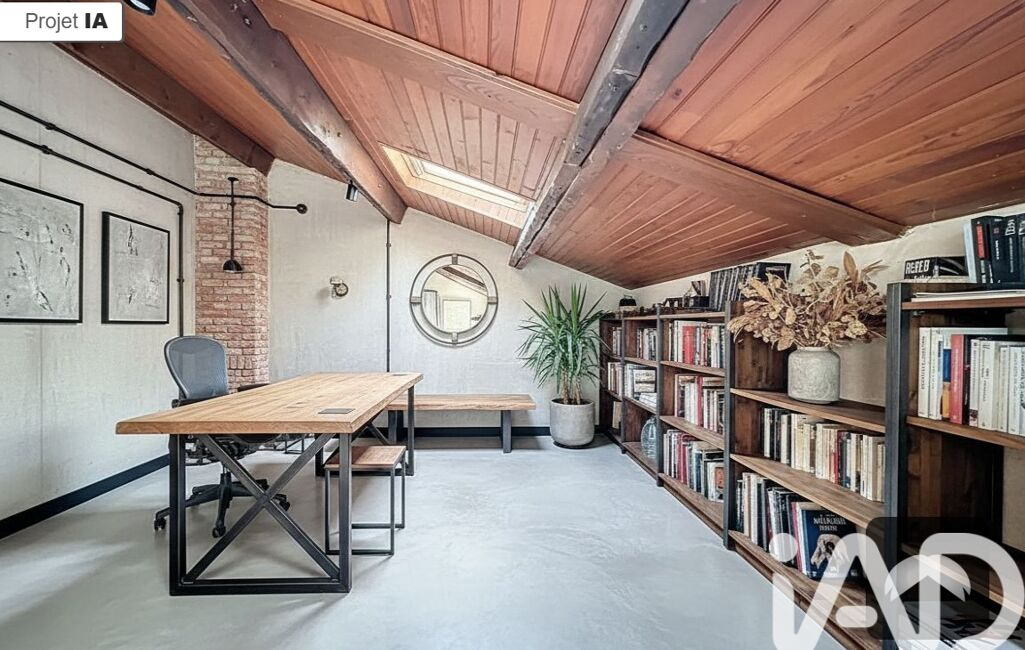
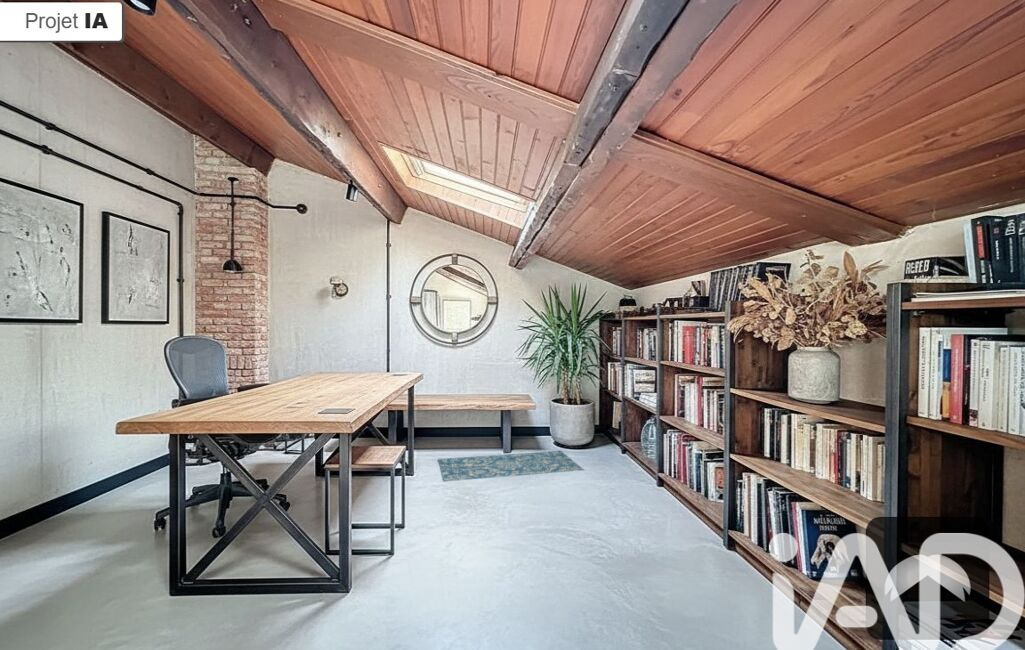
+ rug (508, 464)
